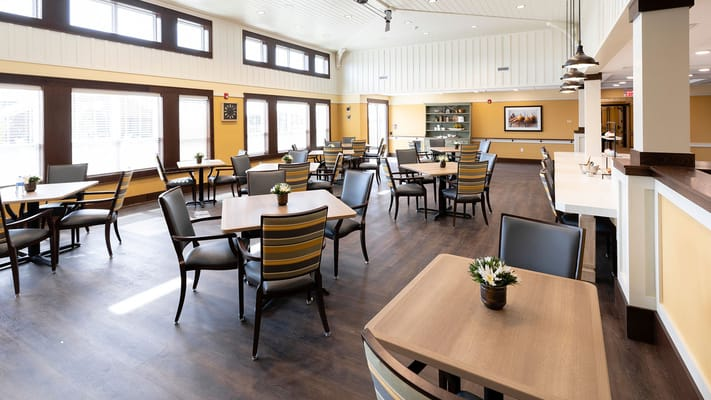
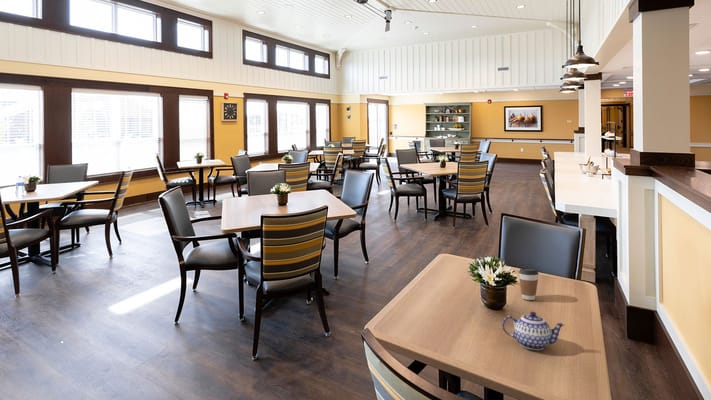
+ teapot (532, 328)
+ coffee cup (528, 283)
